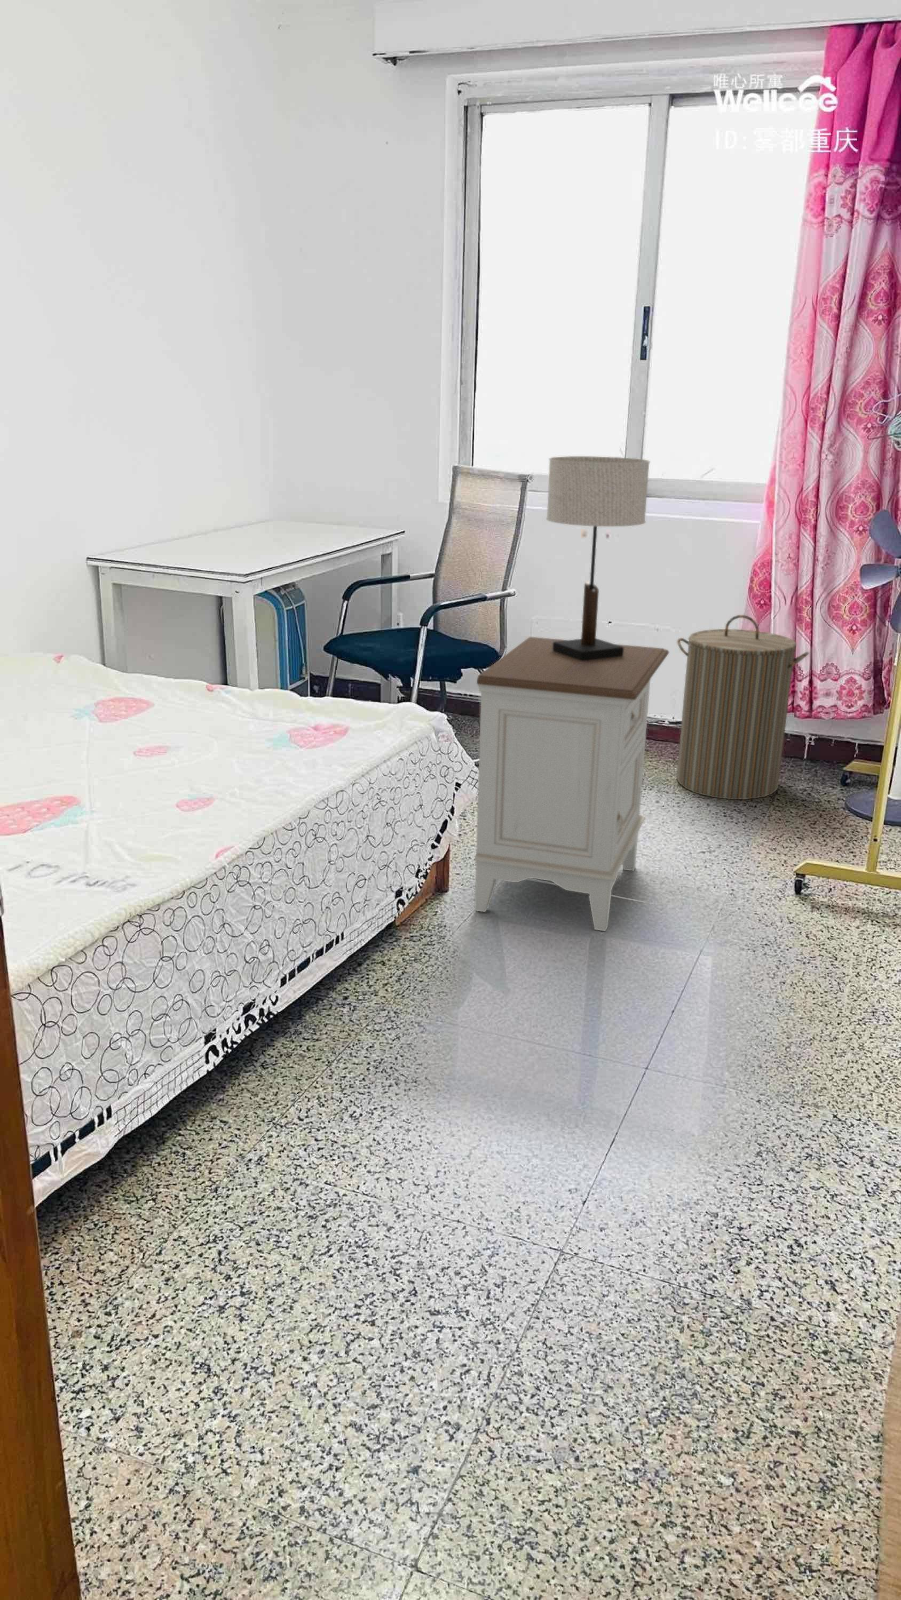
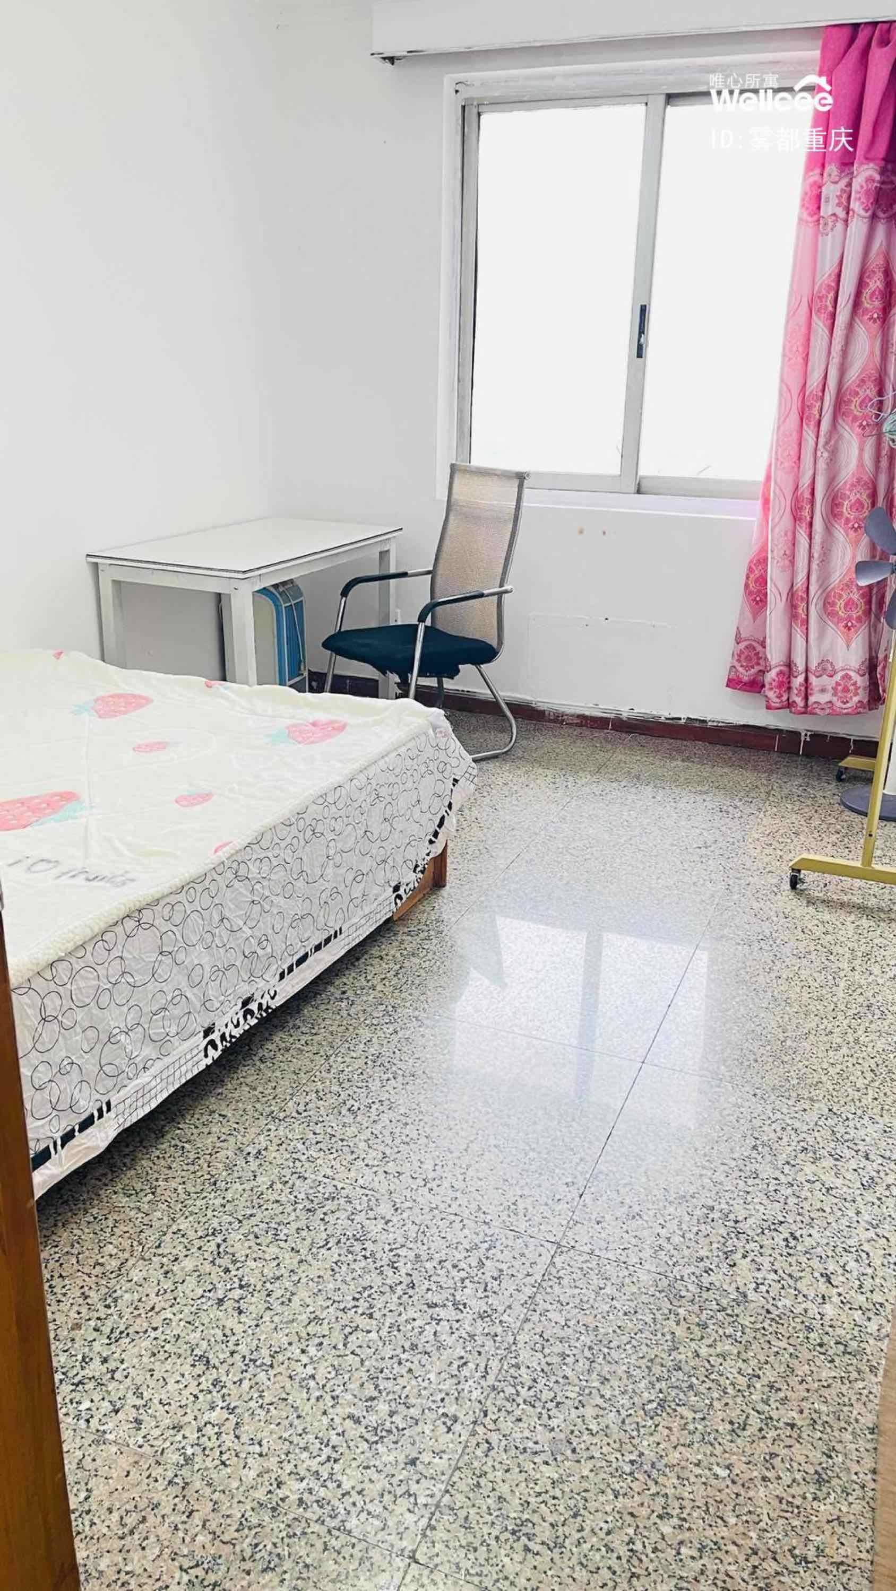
- laundry hamper (735, 701)
- table lamp (593, 558)
- nightstand (571, 779)
